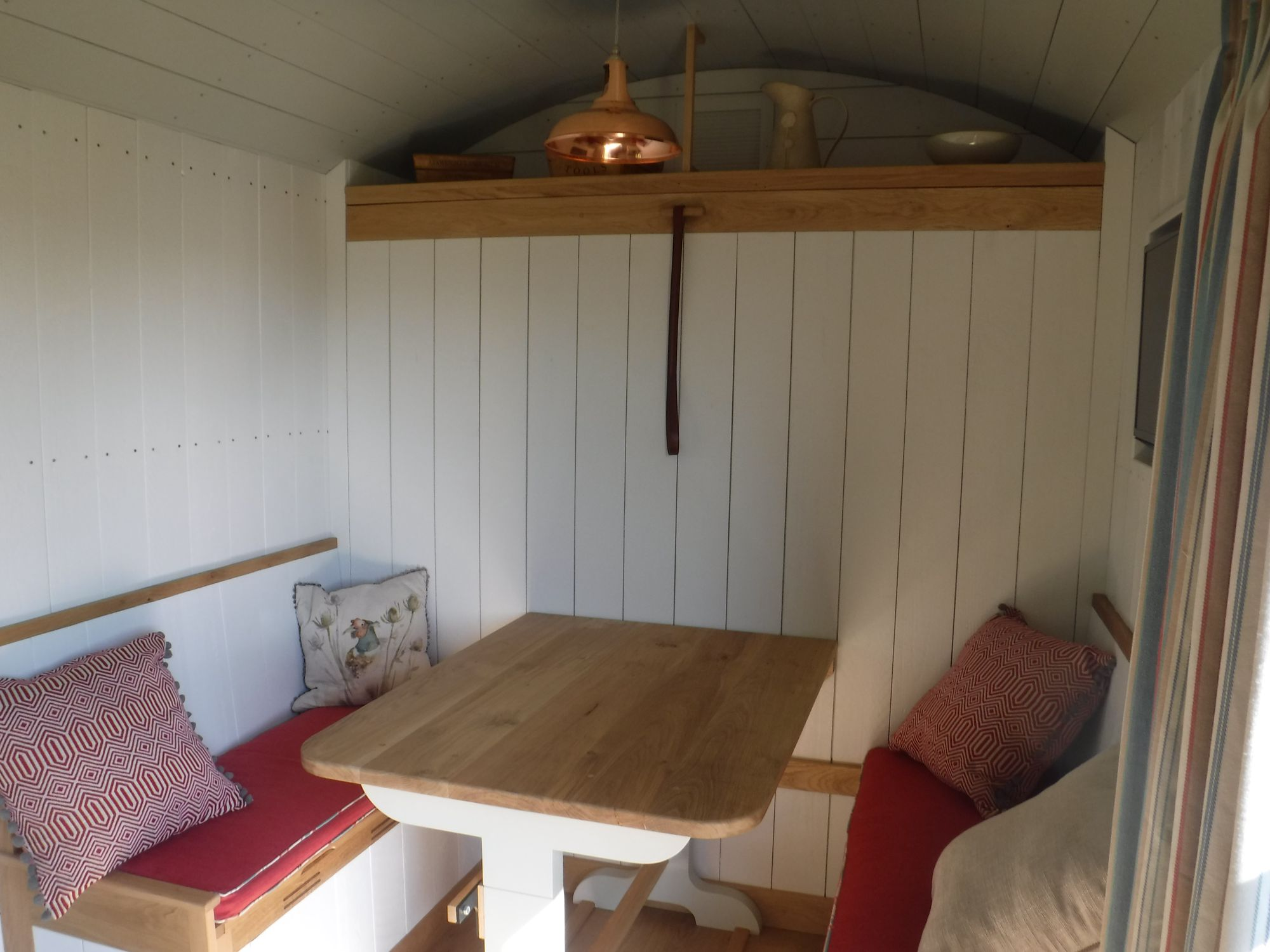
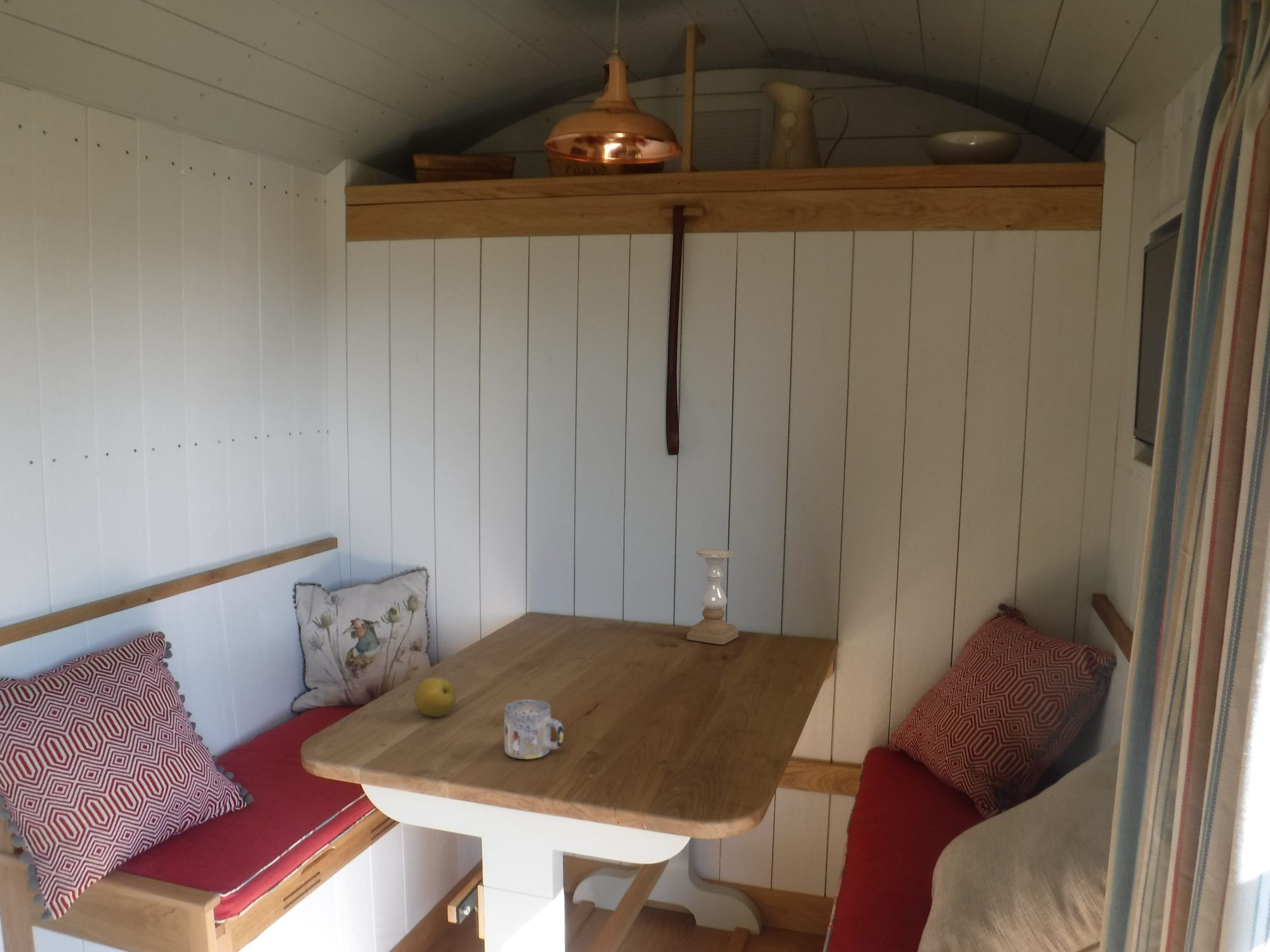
+ mug (535, 730)
+ candle holder (714, 595)
+ fruit (434, 697)
